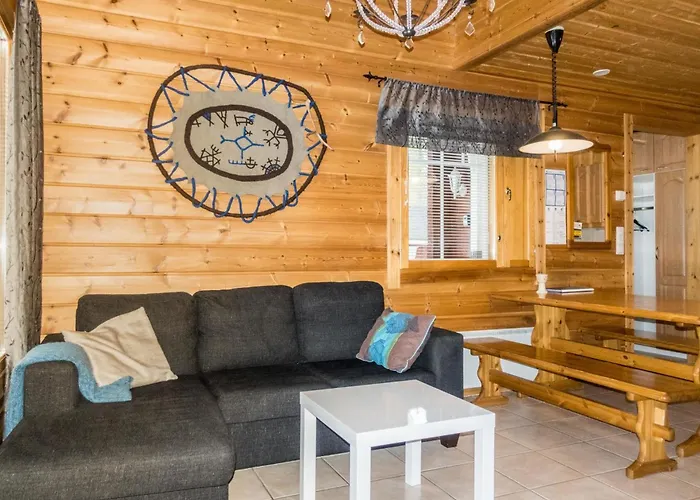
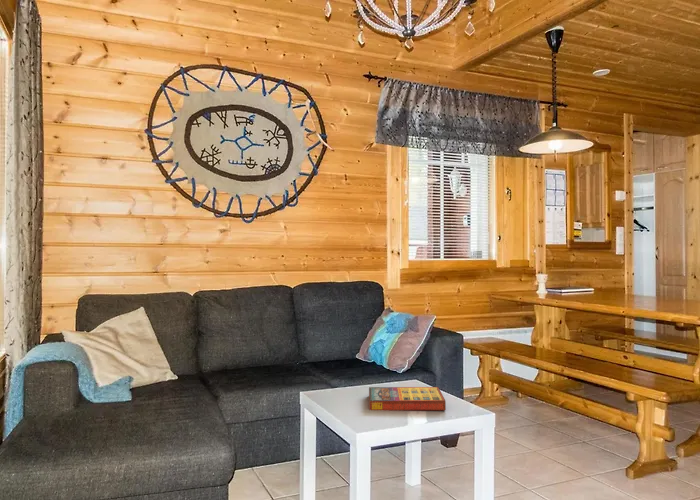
+ game compilation box (405, 398)
